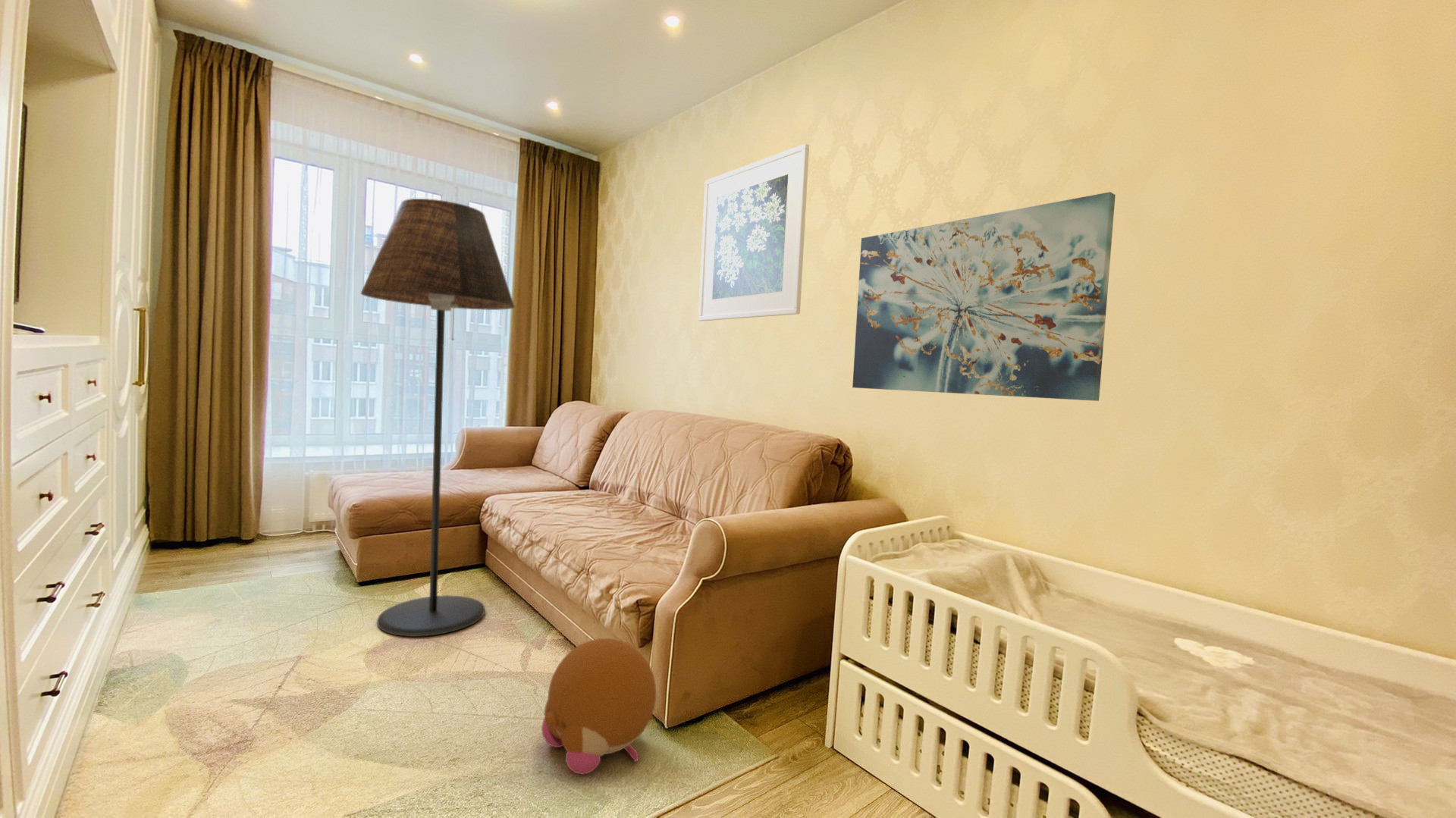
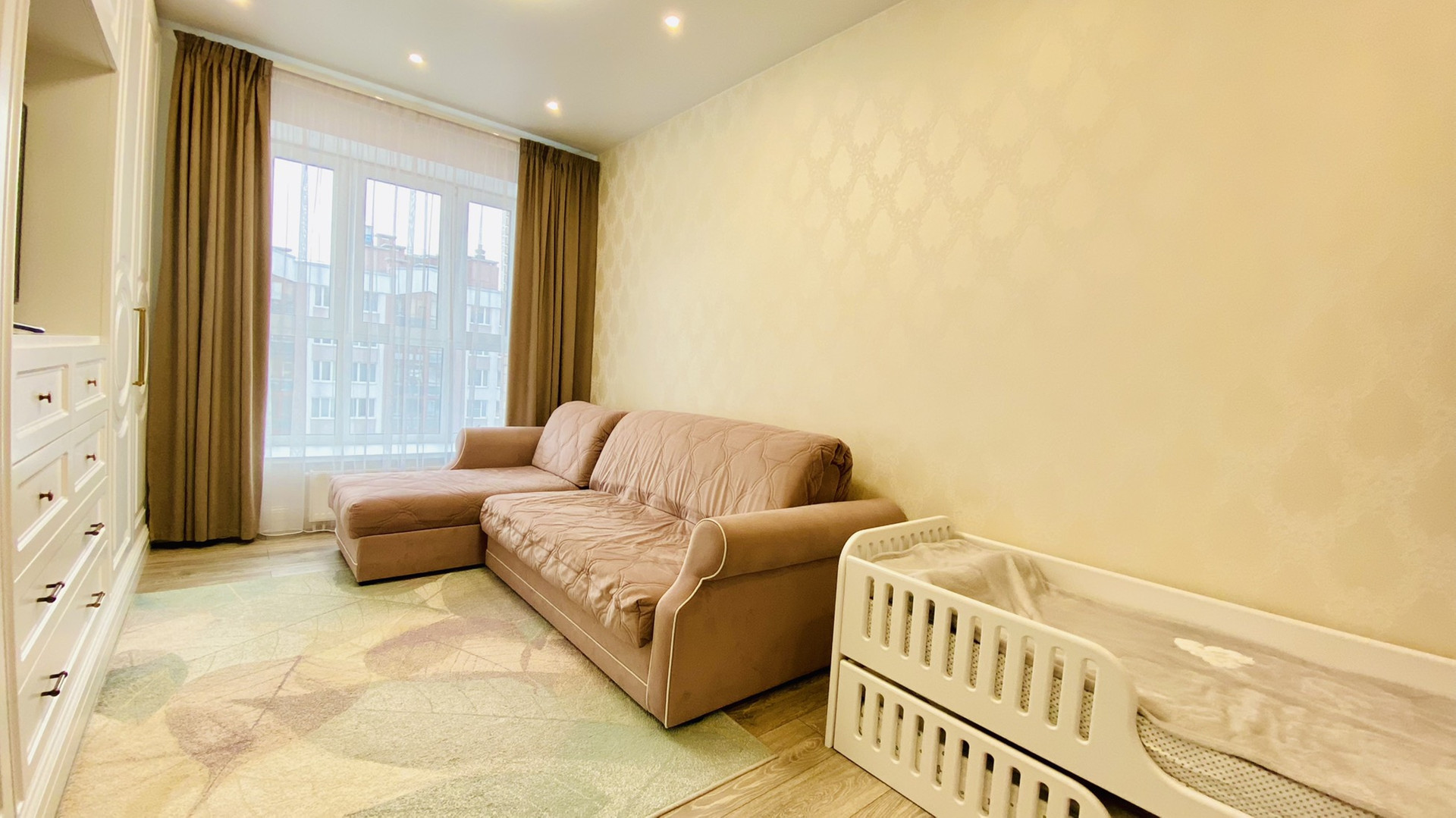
- floor lamp (438, 416)
- wall art (962, 307)
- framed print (748, 241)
- plush toy (599, 695)
